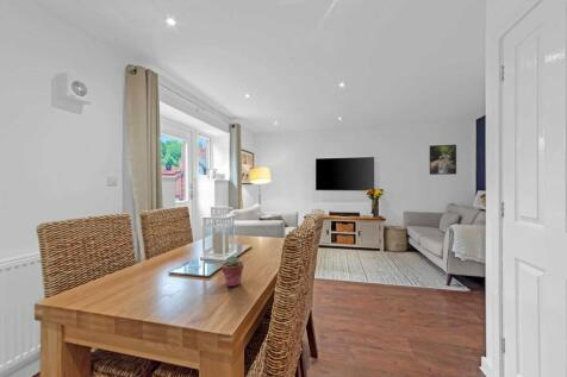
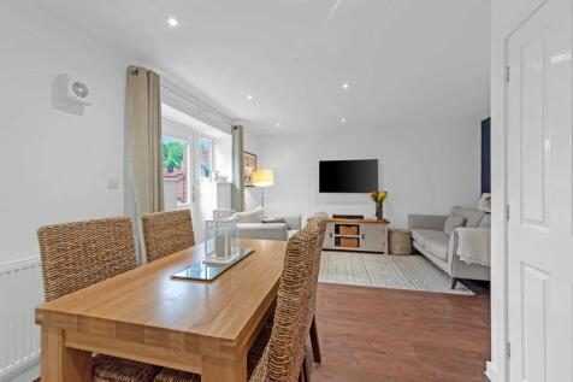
- potted succulent (232, 269)
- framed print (442, 159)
